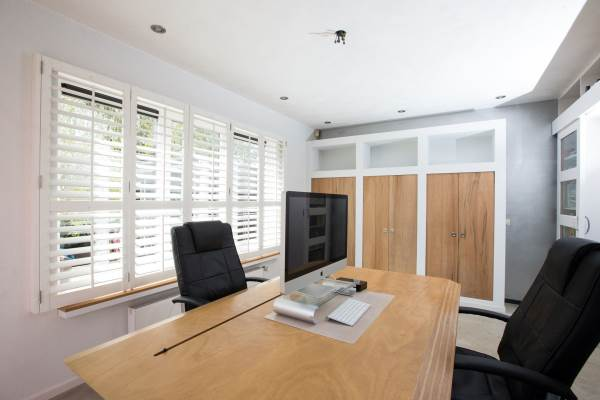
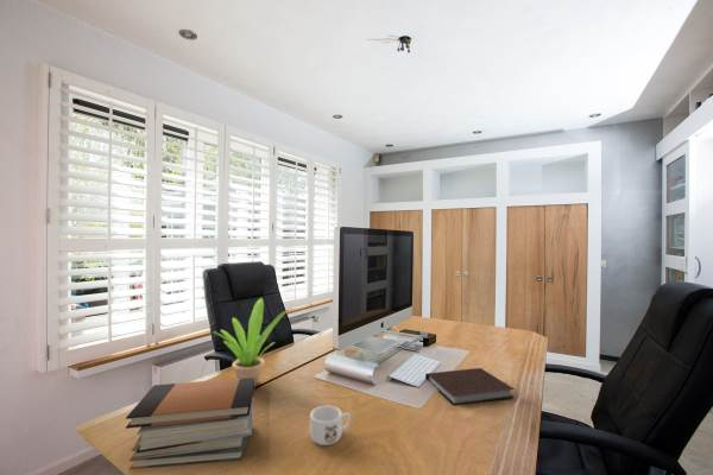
+ mug (330, 424)
+ notebook (467, 384)
+ book stack (198, 419)
+ potted plant (247, 346)
